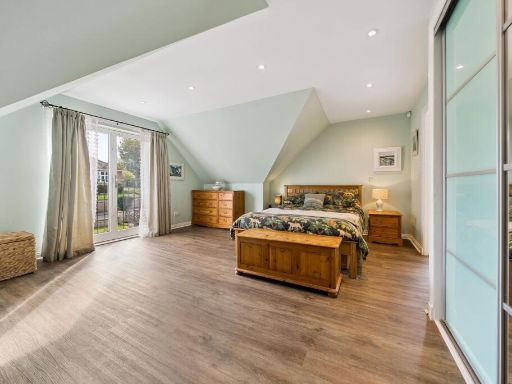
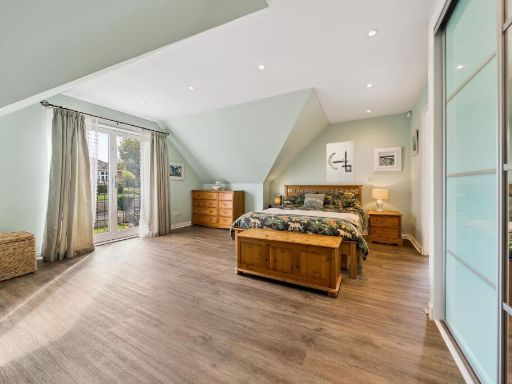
+ wall art (340, 162)
